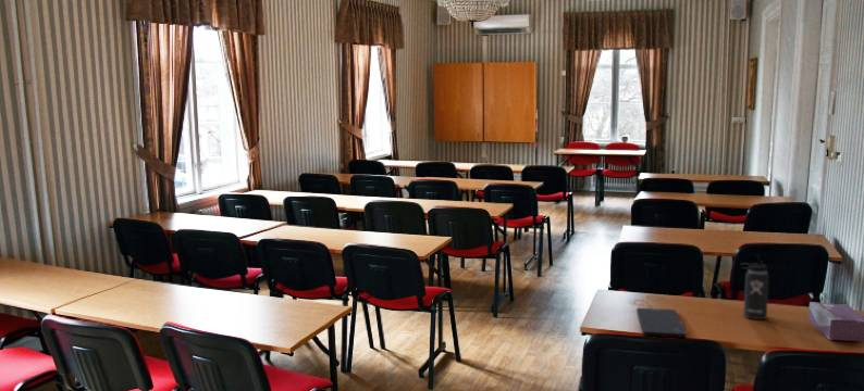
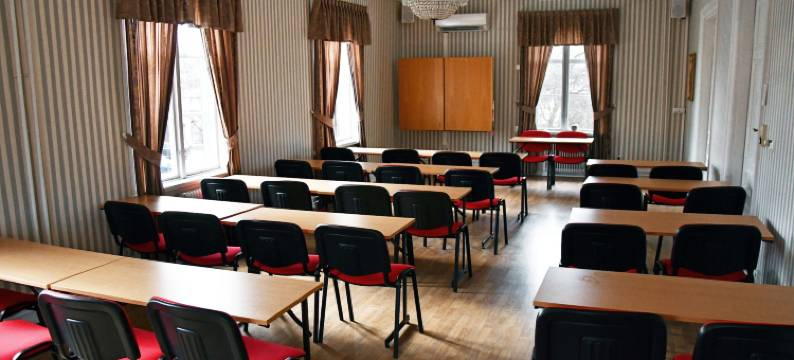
- thermos bottle (753, 286)
- tissue box (839, 320)
- smartphone (659, 321)
